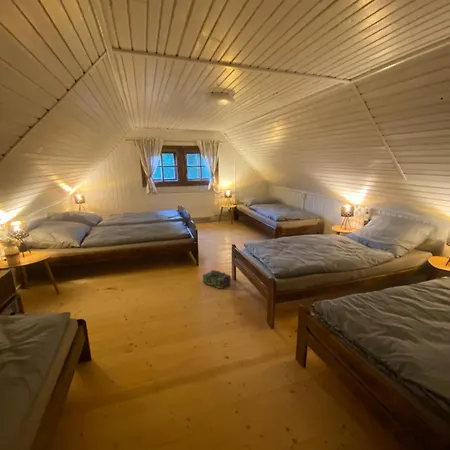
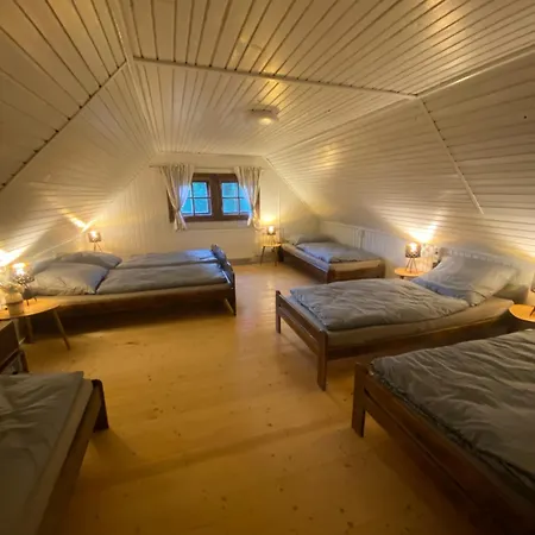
- backpack (216, 277)
